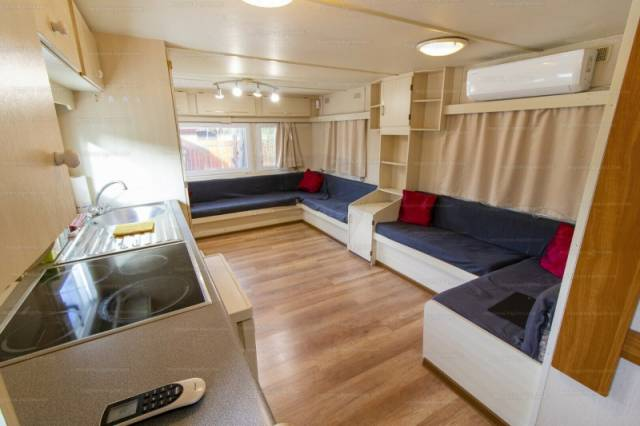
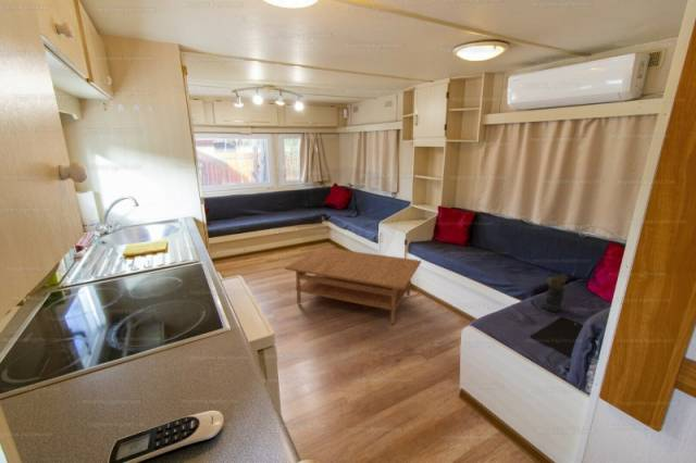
+ coffee table (355, 281)
+ teddy bear (556, 291)
